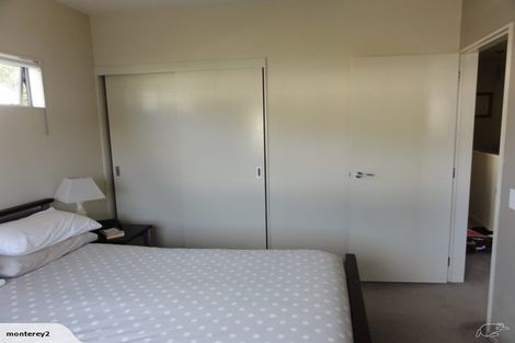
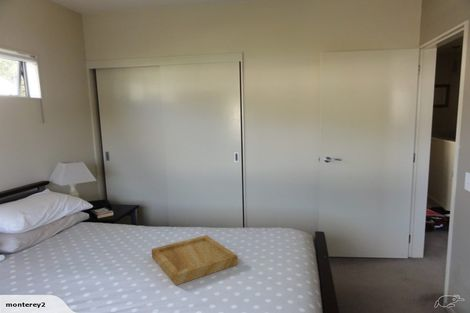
+ tray (193, 256)
